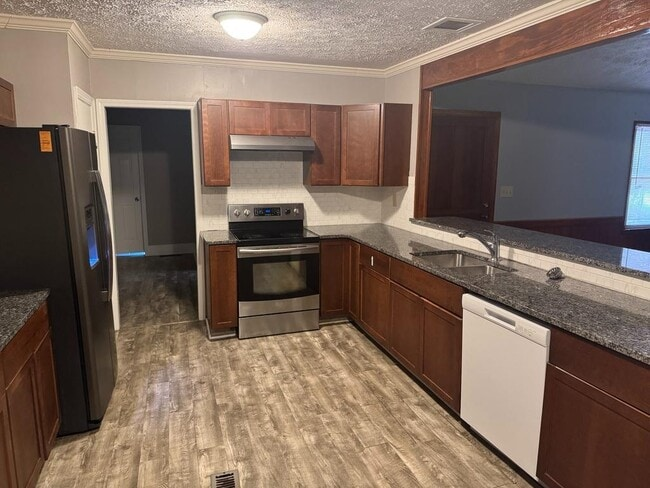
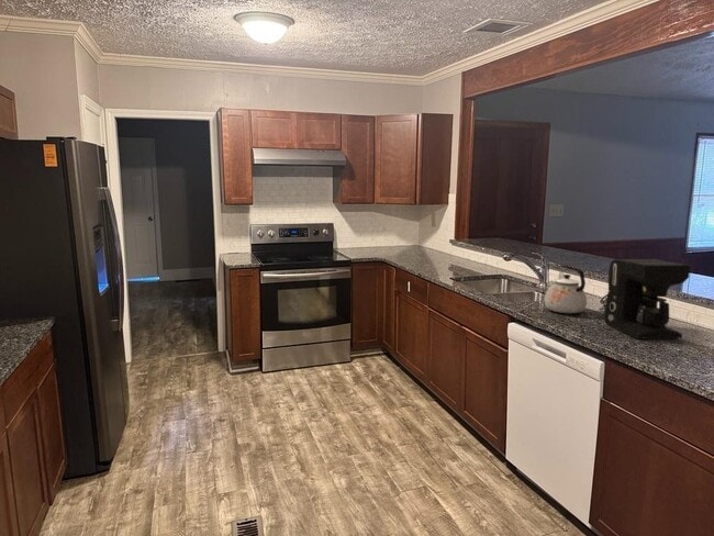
+ kettle (566, 288)
+ coffee maker (645, 297)
